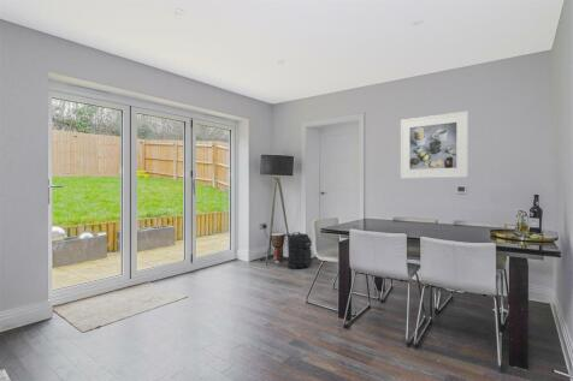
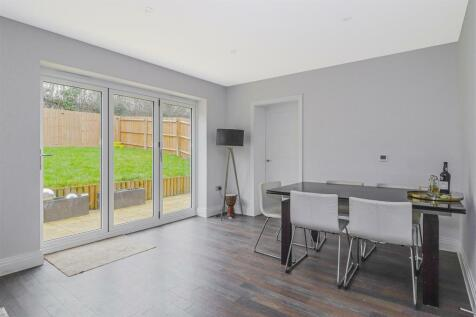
- backpack (296, 249)
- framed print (432, 147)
